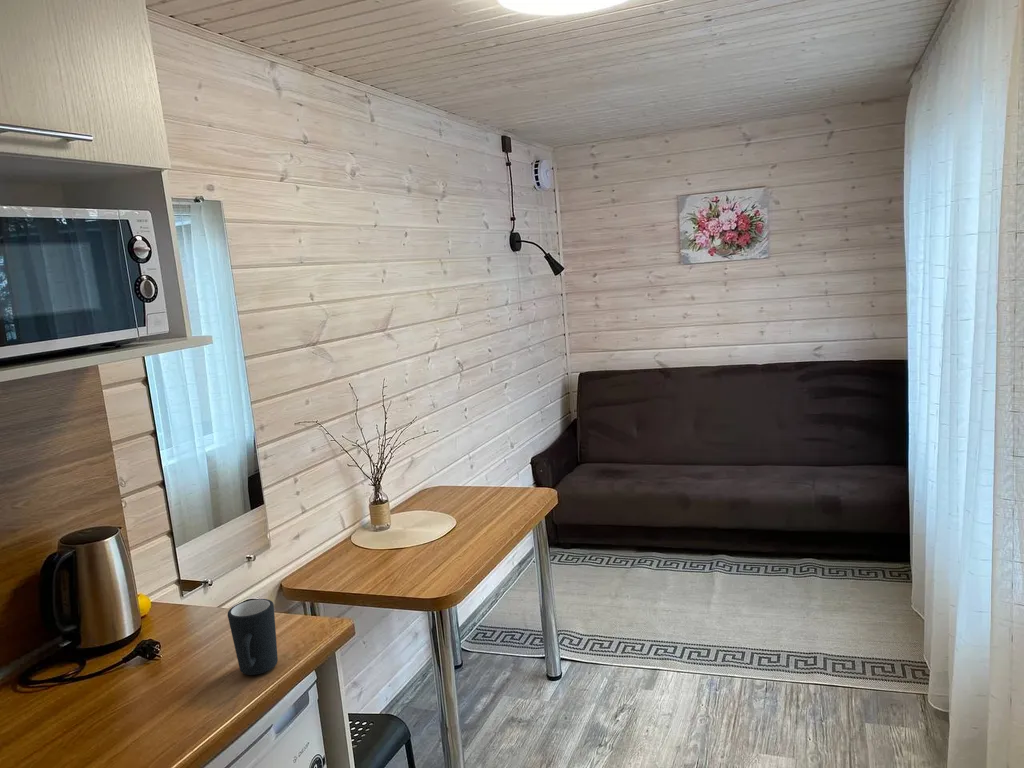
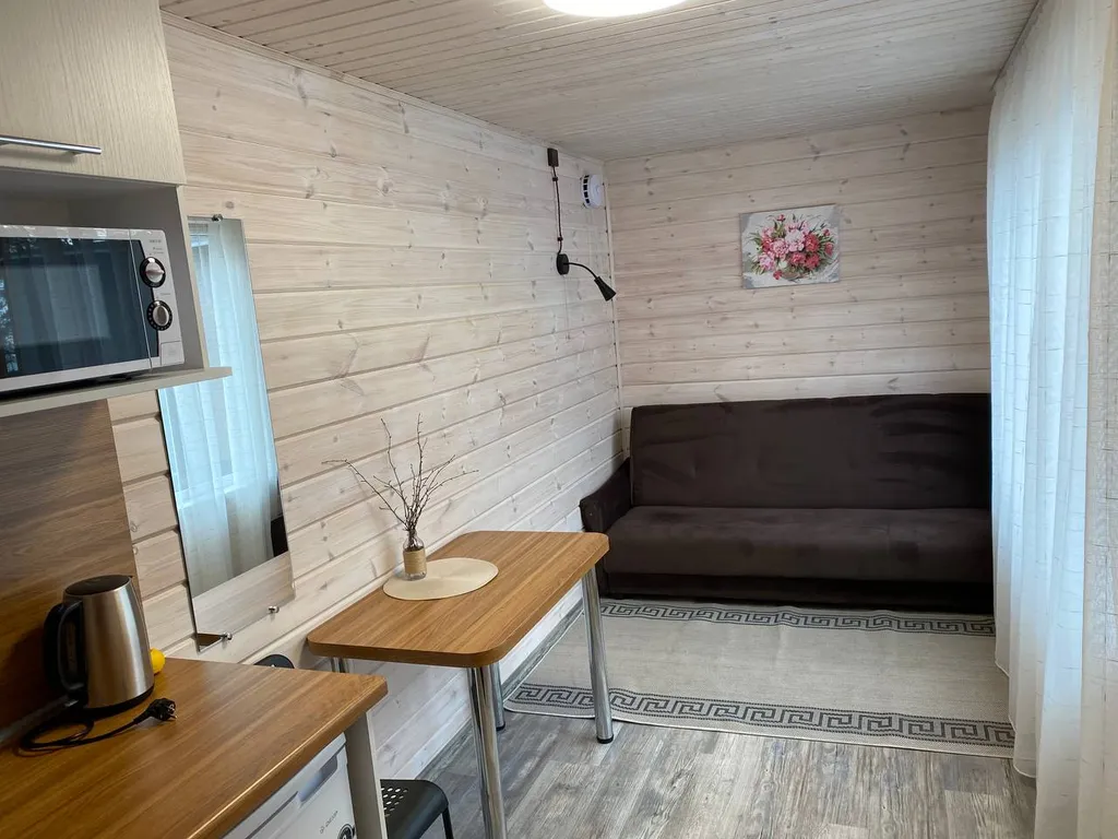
- mug (252, 642)
